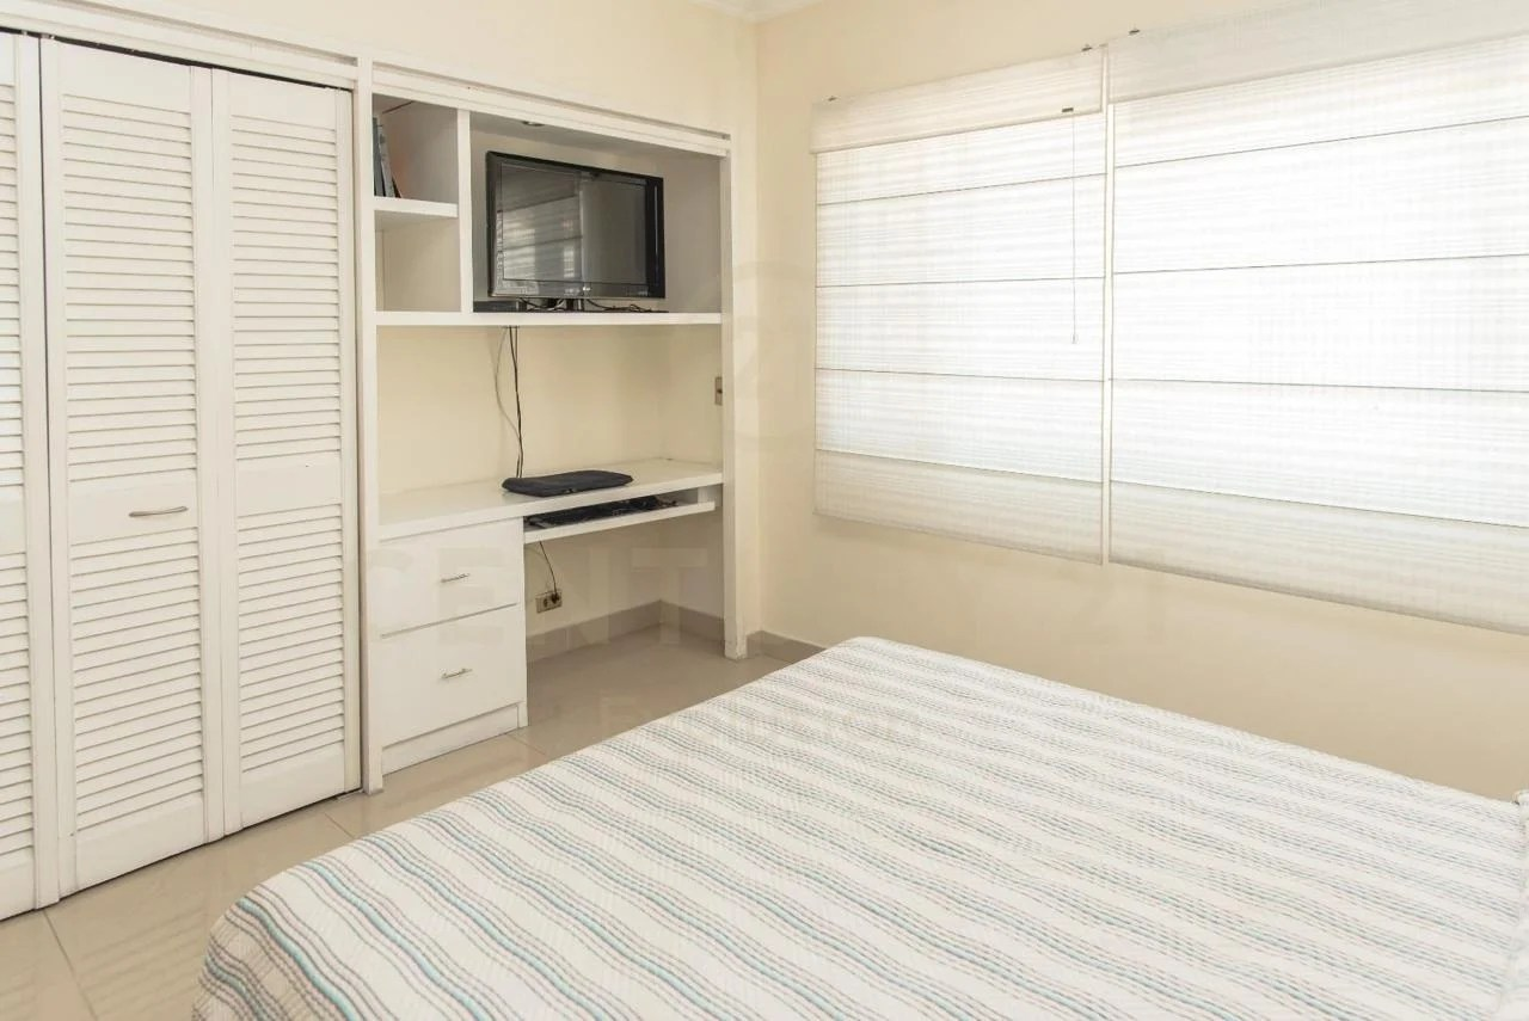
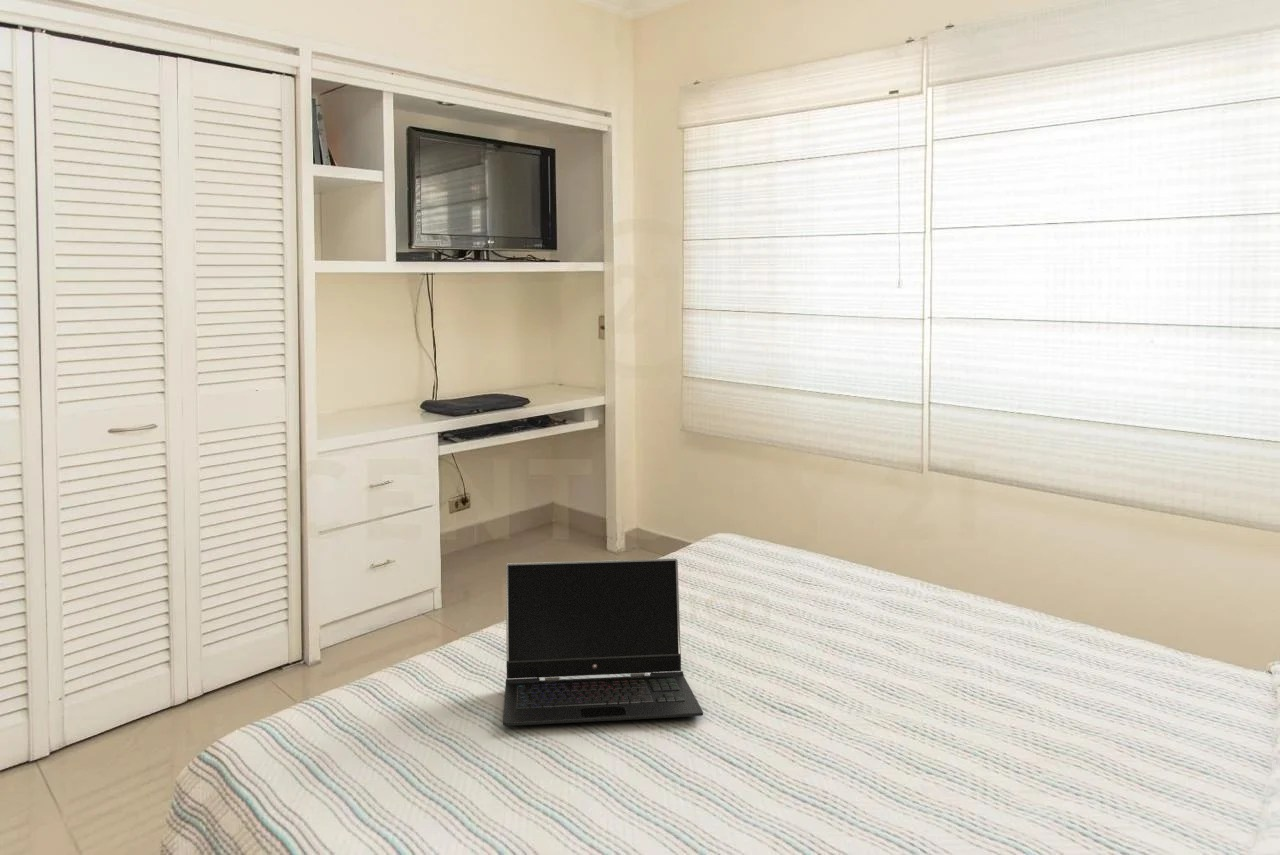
+ laptop computer (598, 637)
